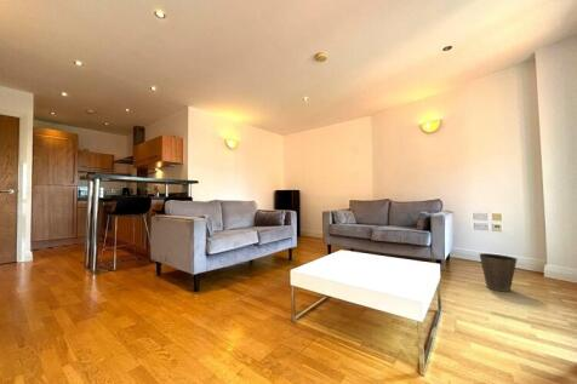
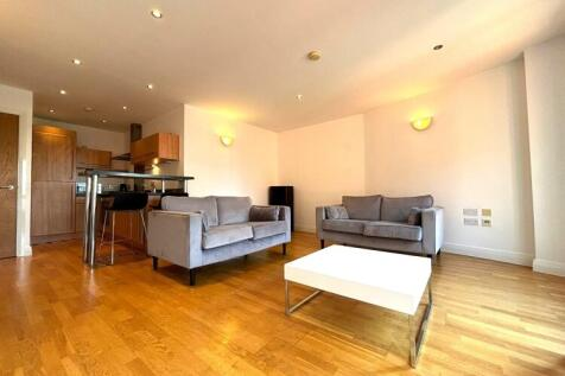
- waste basket (497, 271)
